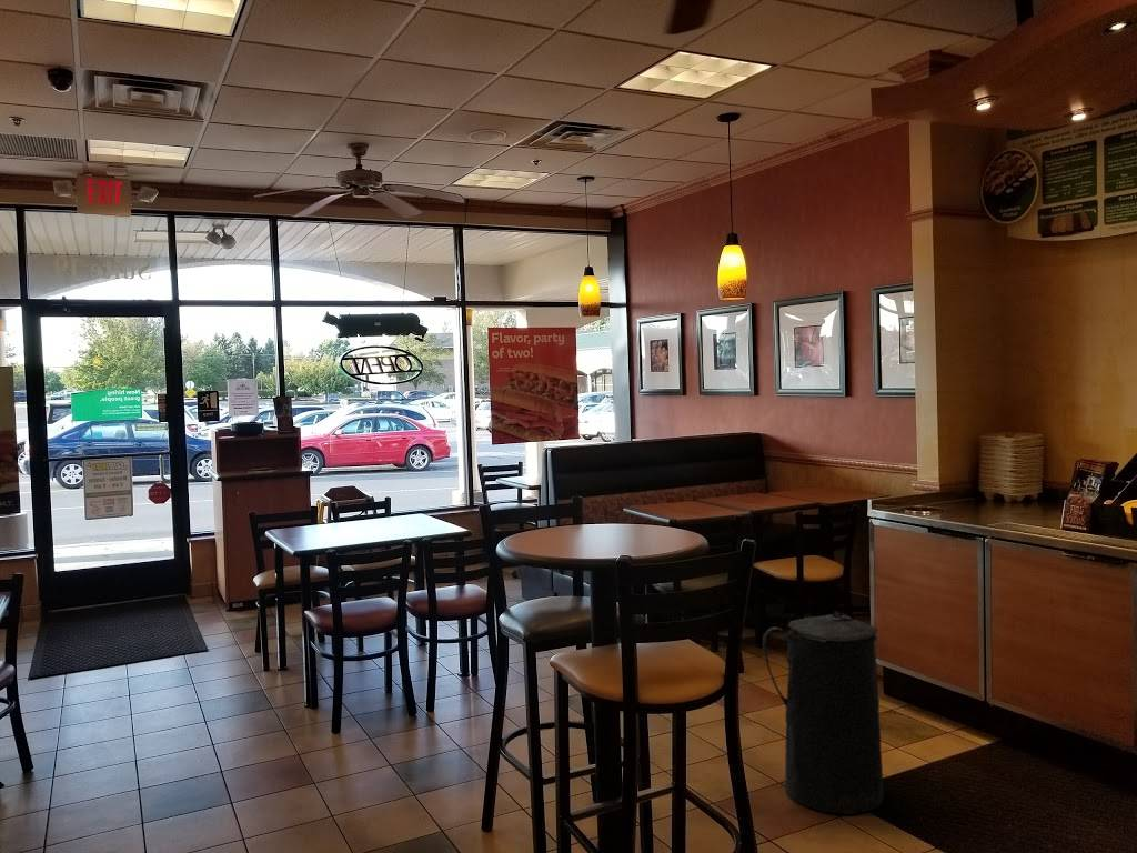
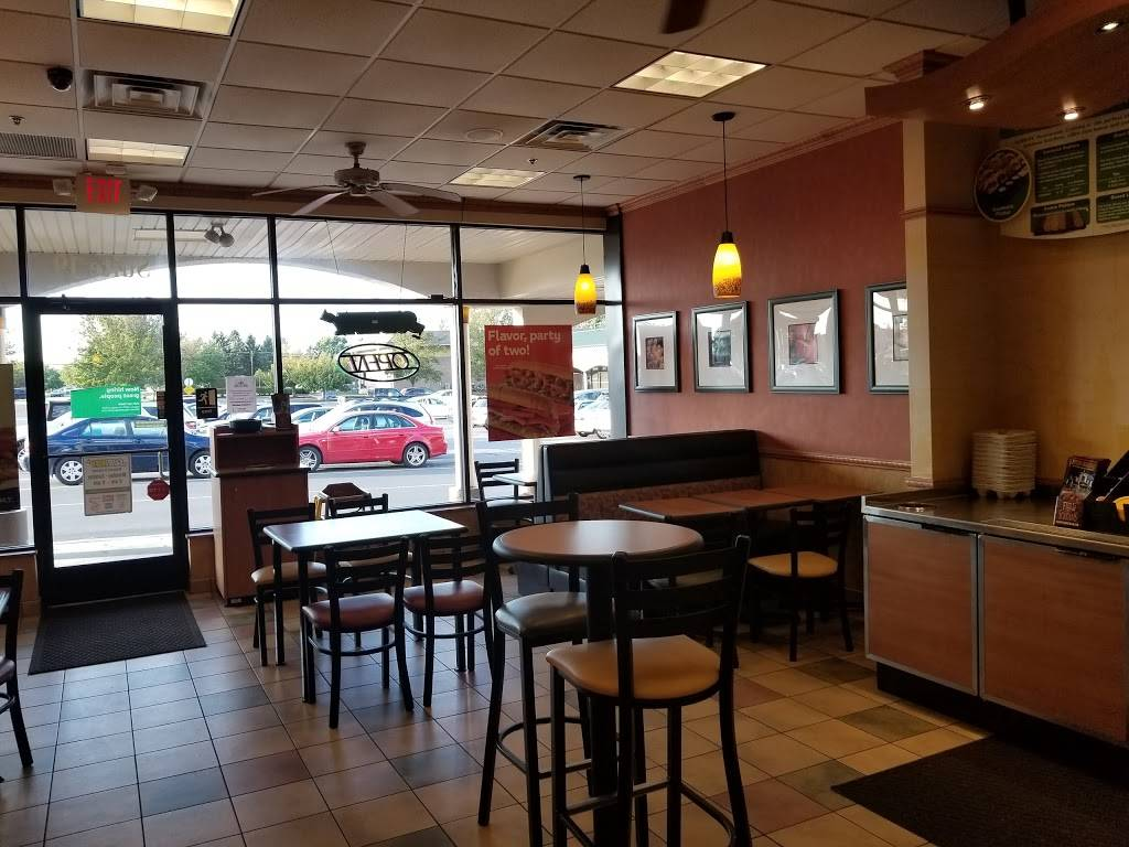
- trash can (824, 703)
